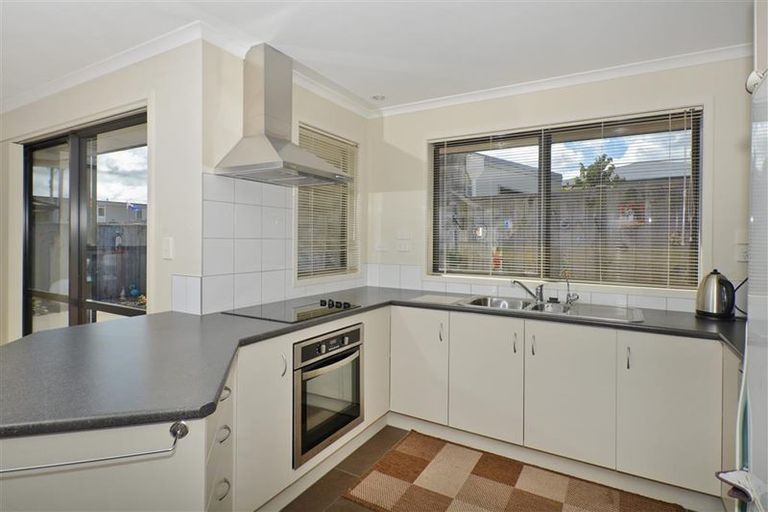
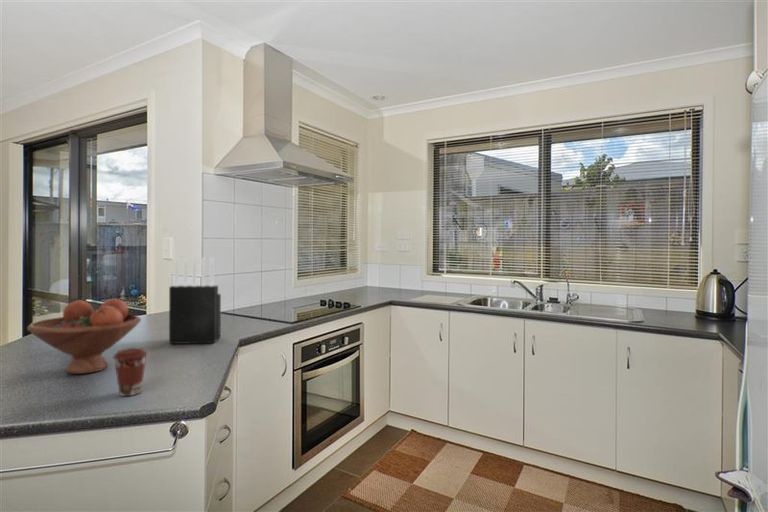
+ knife block (196, 299)
+ coffee cup (130, 371)
+ fruit bowl (87, 335)
